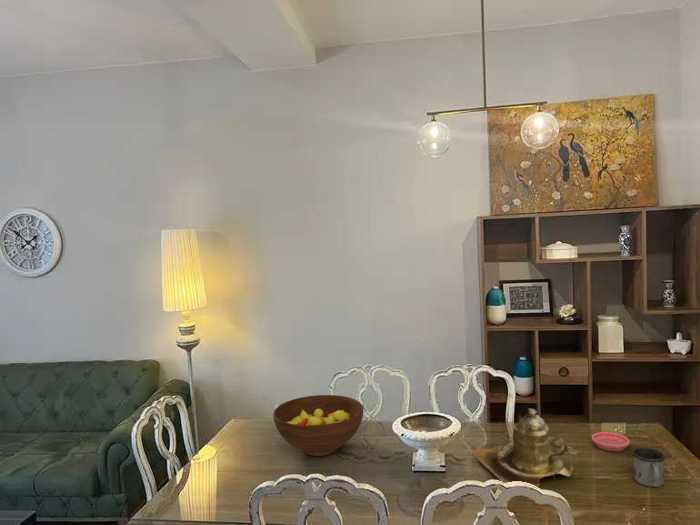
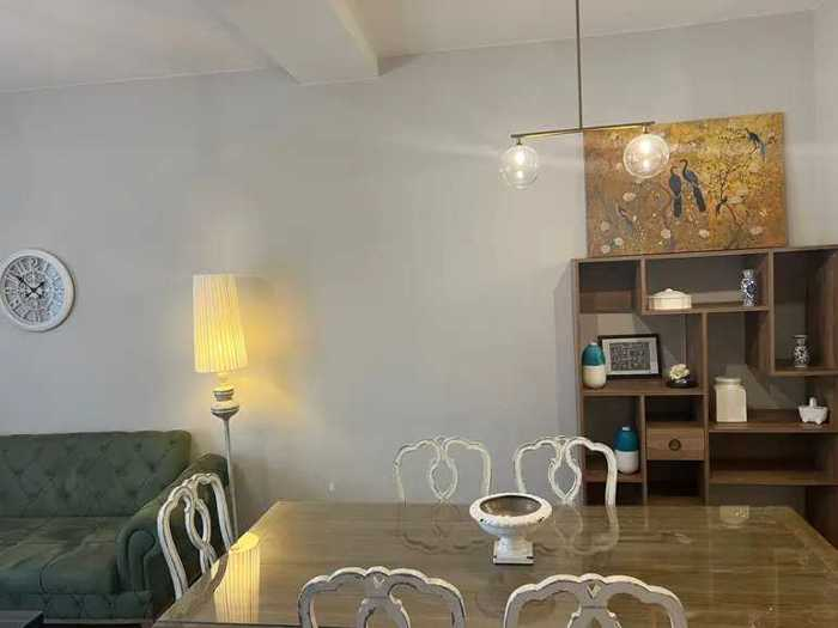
- fruit bowl (319, 429)
- saucer (610, 442)
- teapot (522, 438)
- mug (650, 469)
